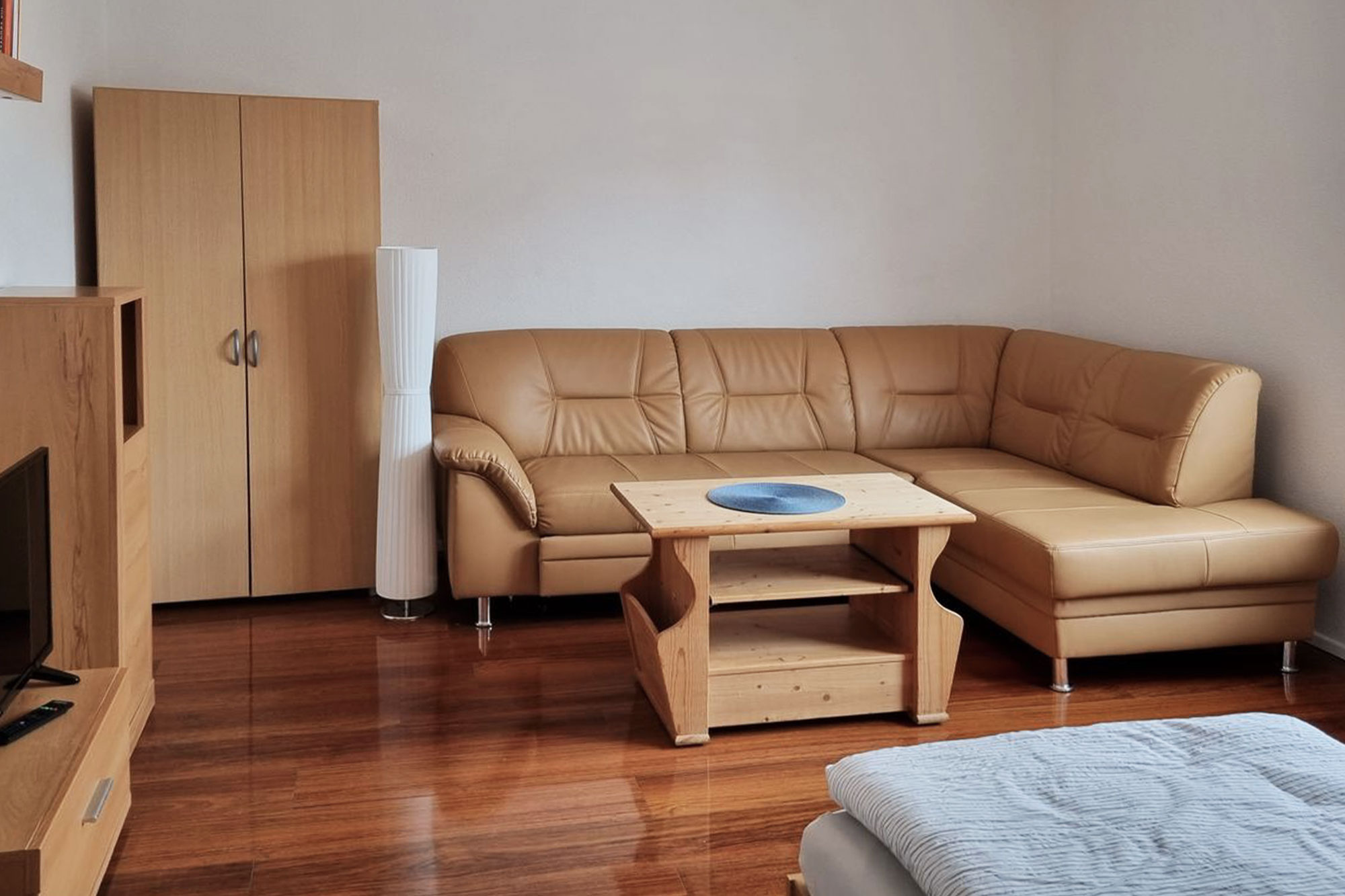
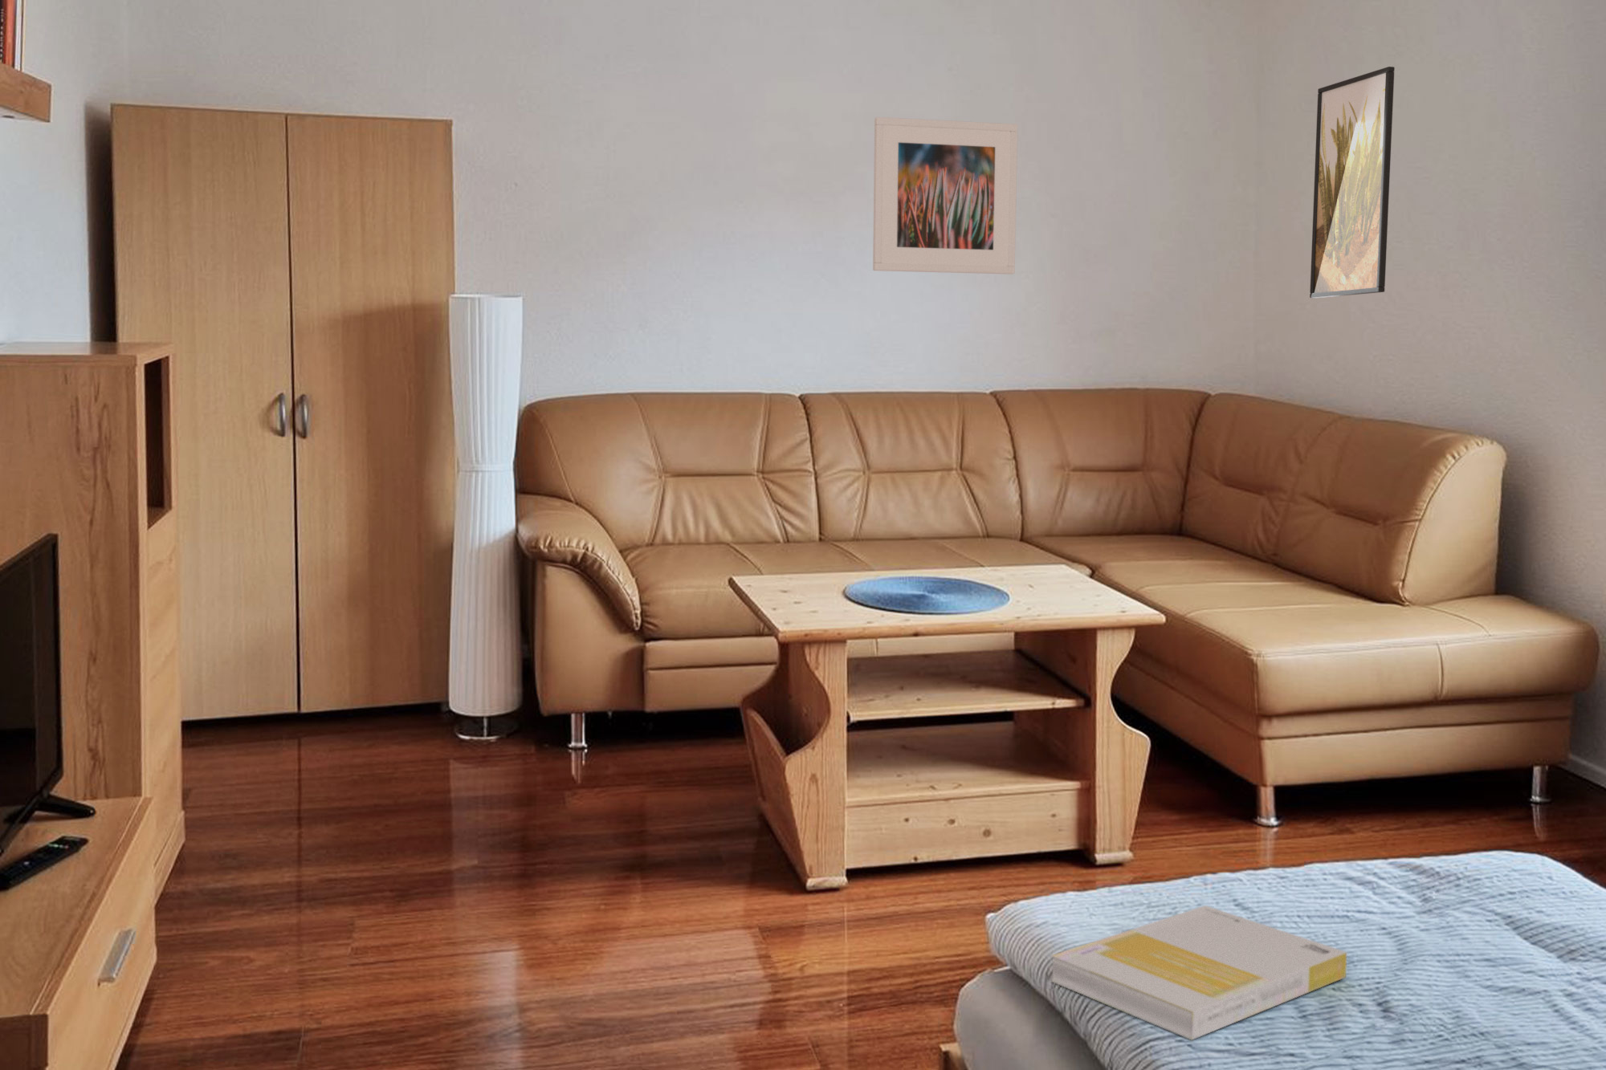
+ book (1199, 966)
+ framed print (1349, 187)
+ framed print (946, 197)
